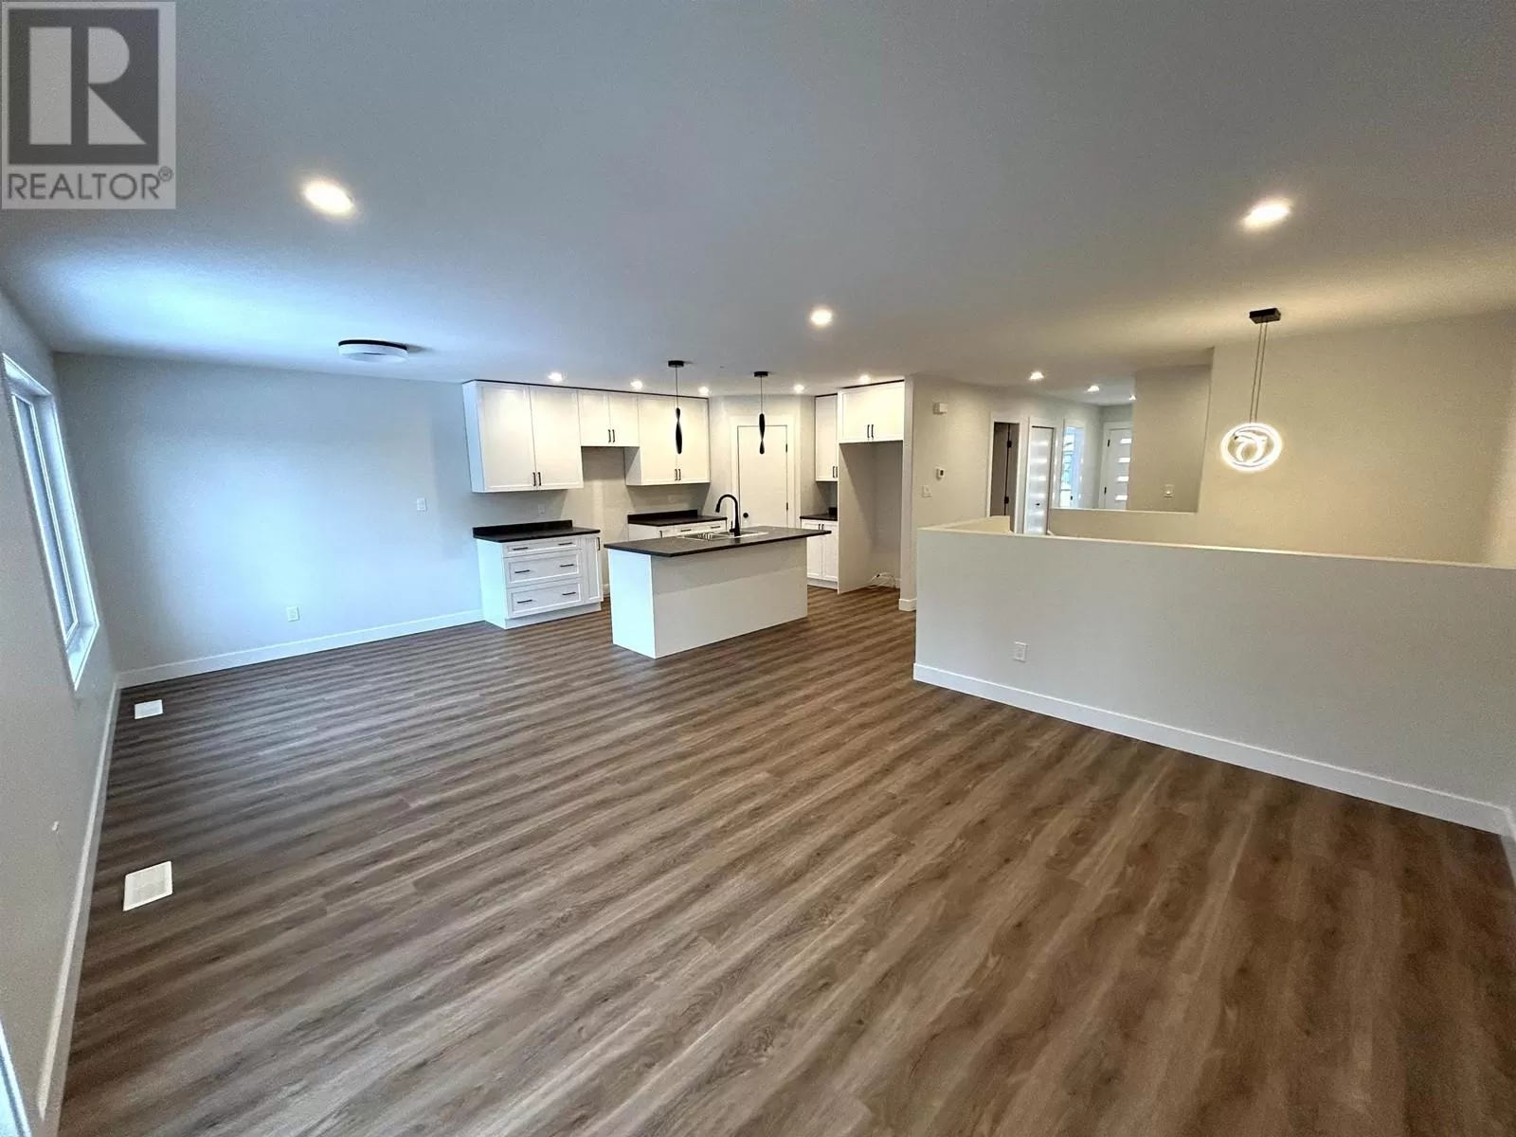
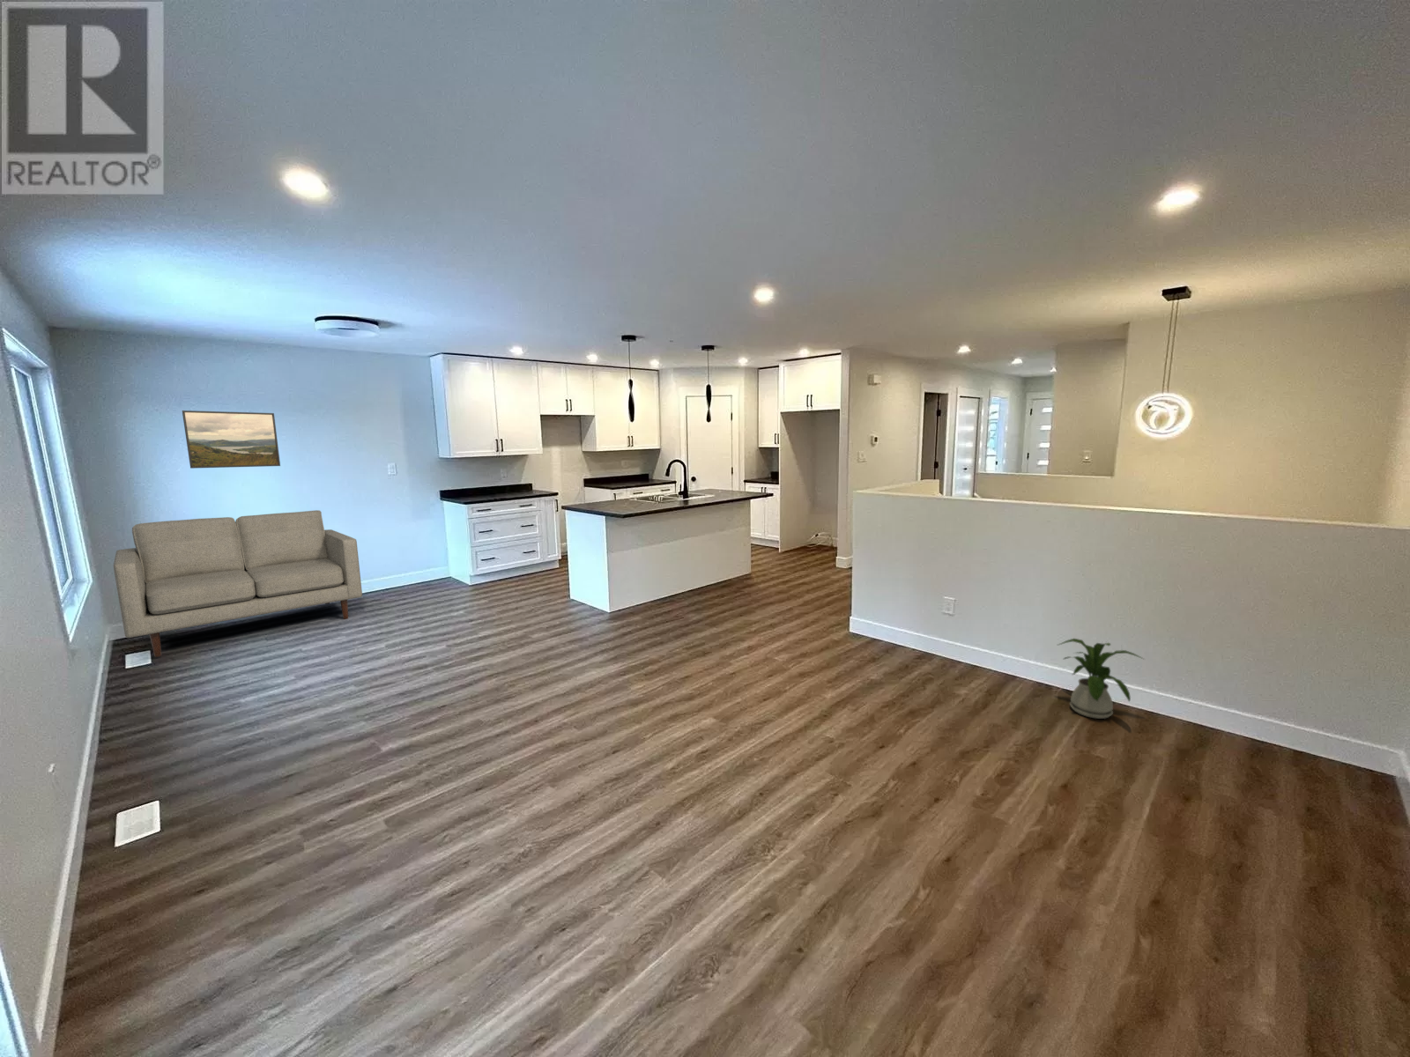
+ house plant (1098, 672)
+ sofa (245, 573)
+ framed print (233, 440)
